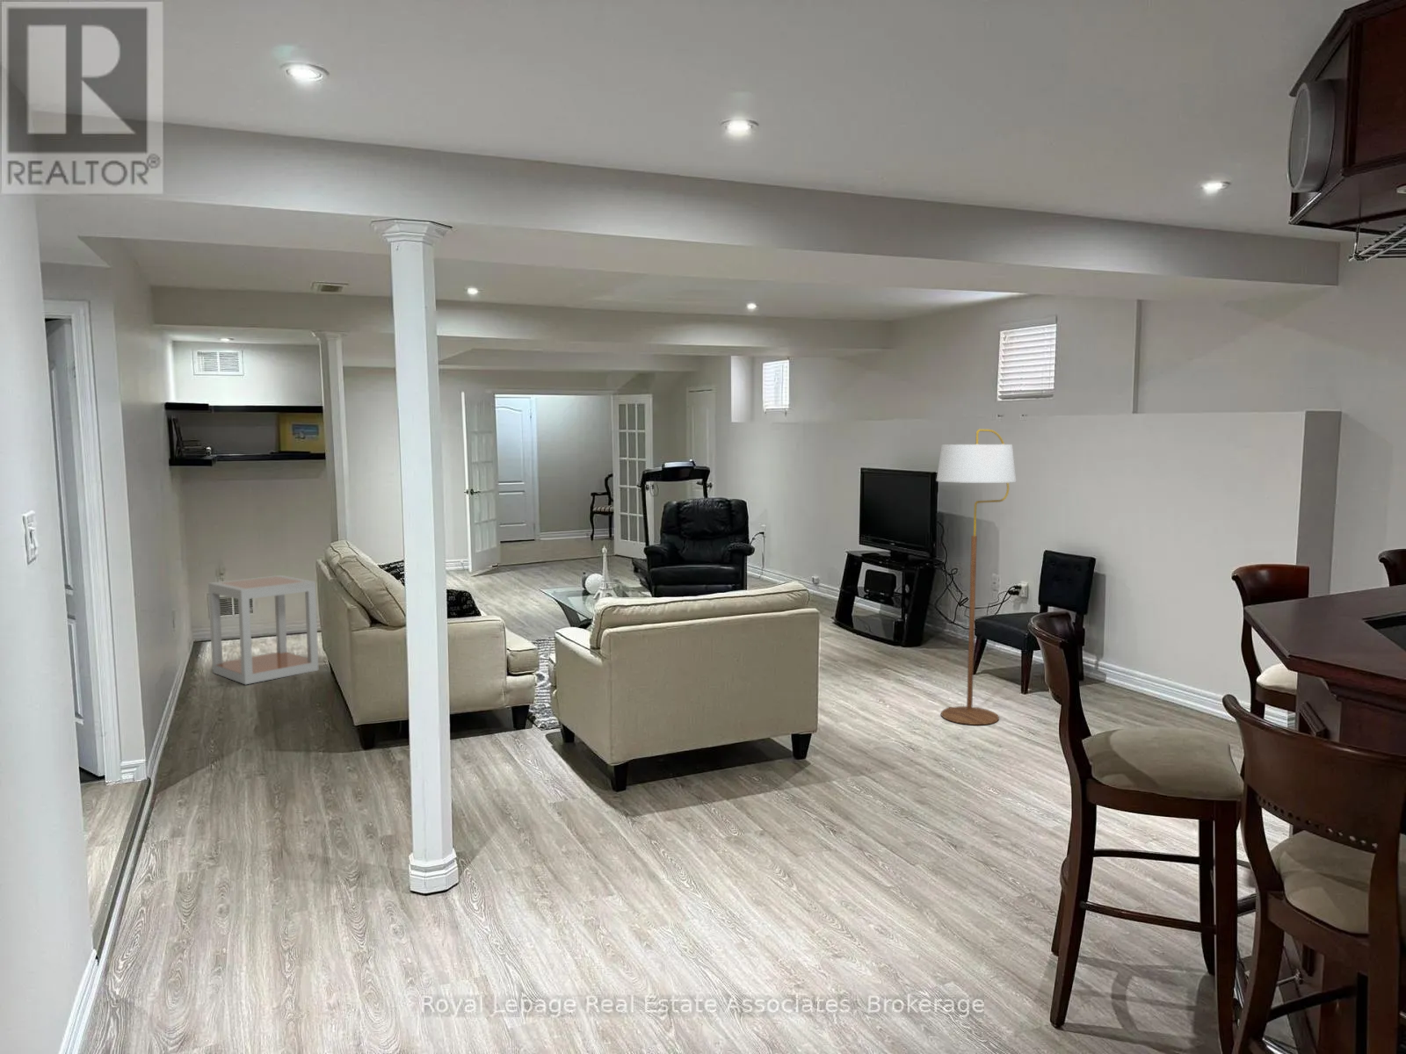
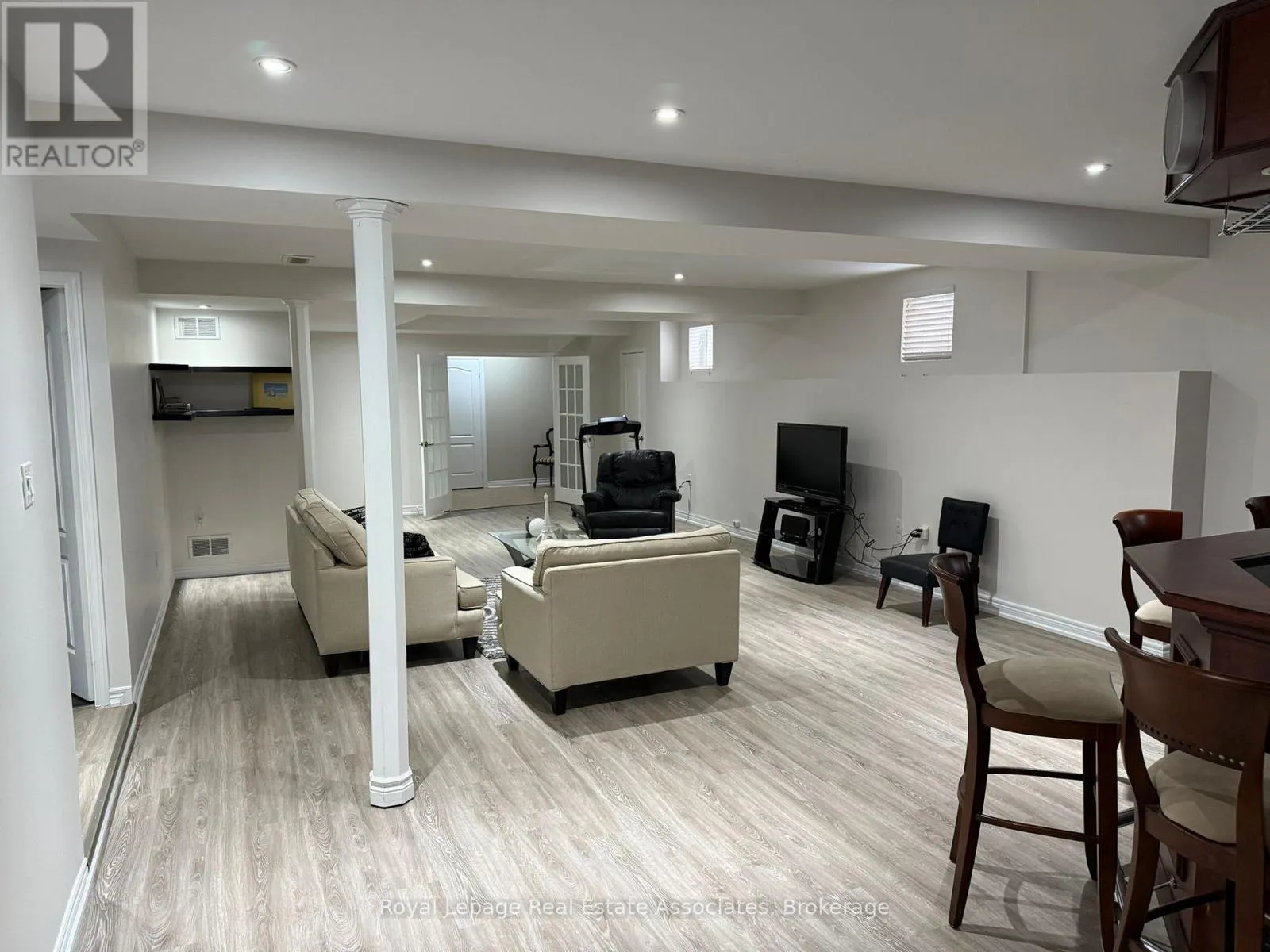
- floor lamp (975, 574)
- side table (276, 627)
